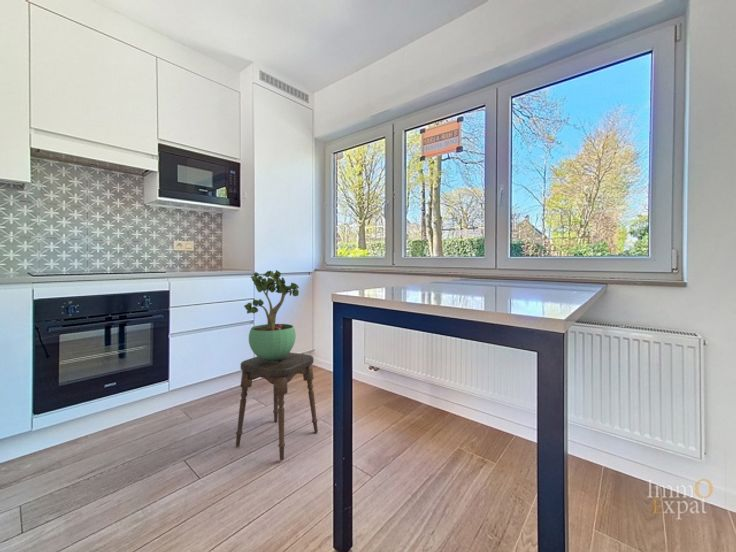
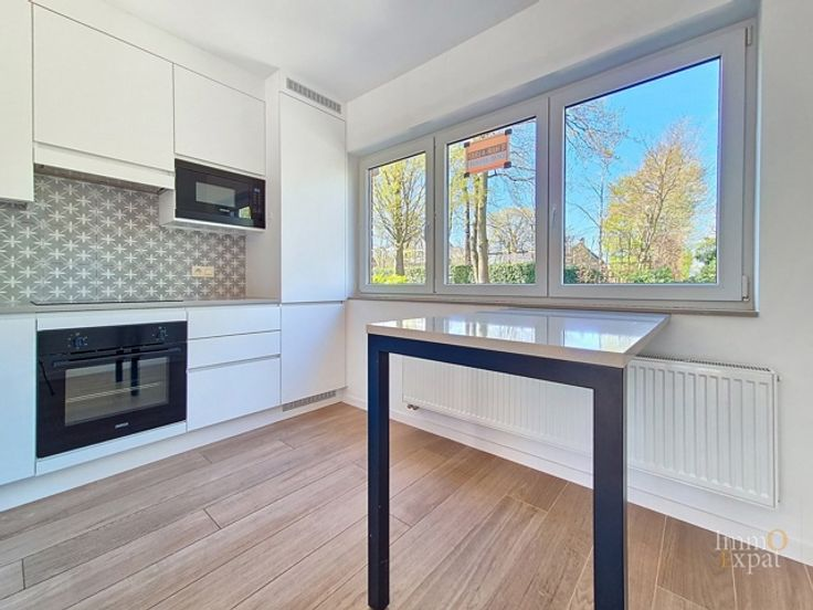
- stool (278, 399)
- potted plant (274, 314)
